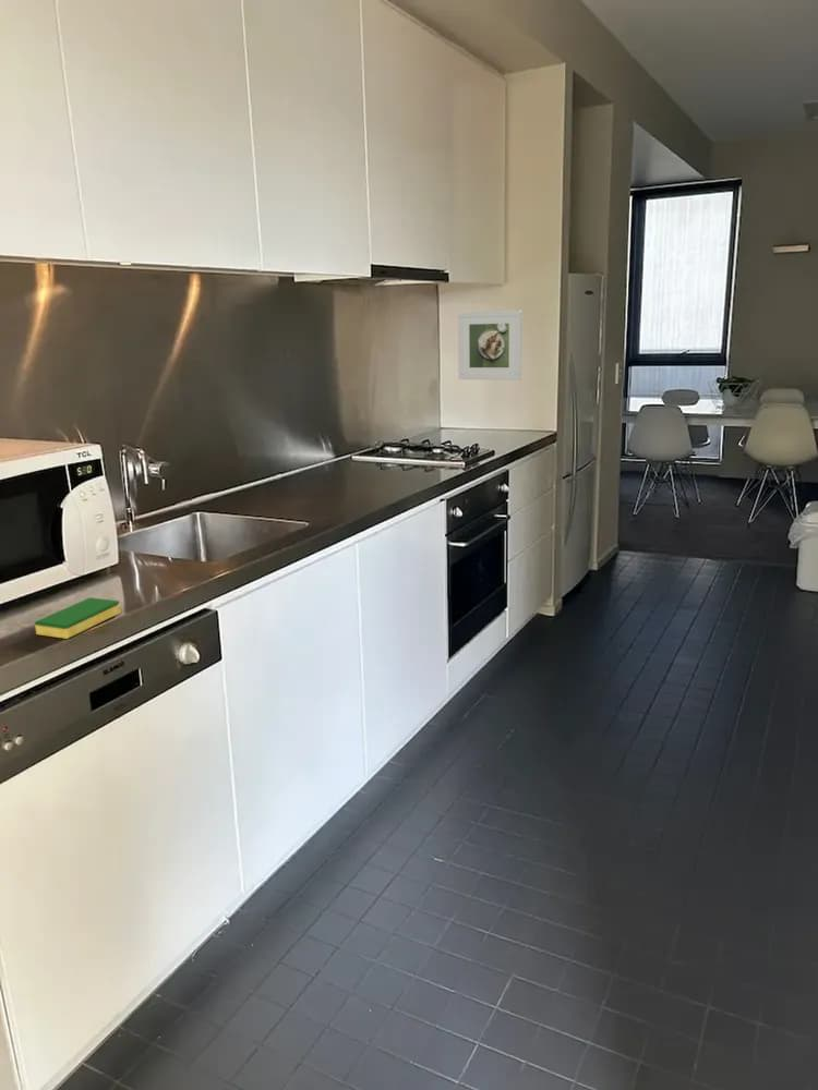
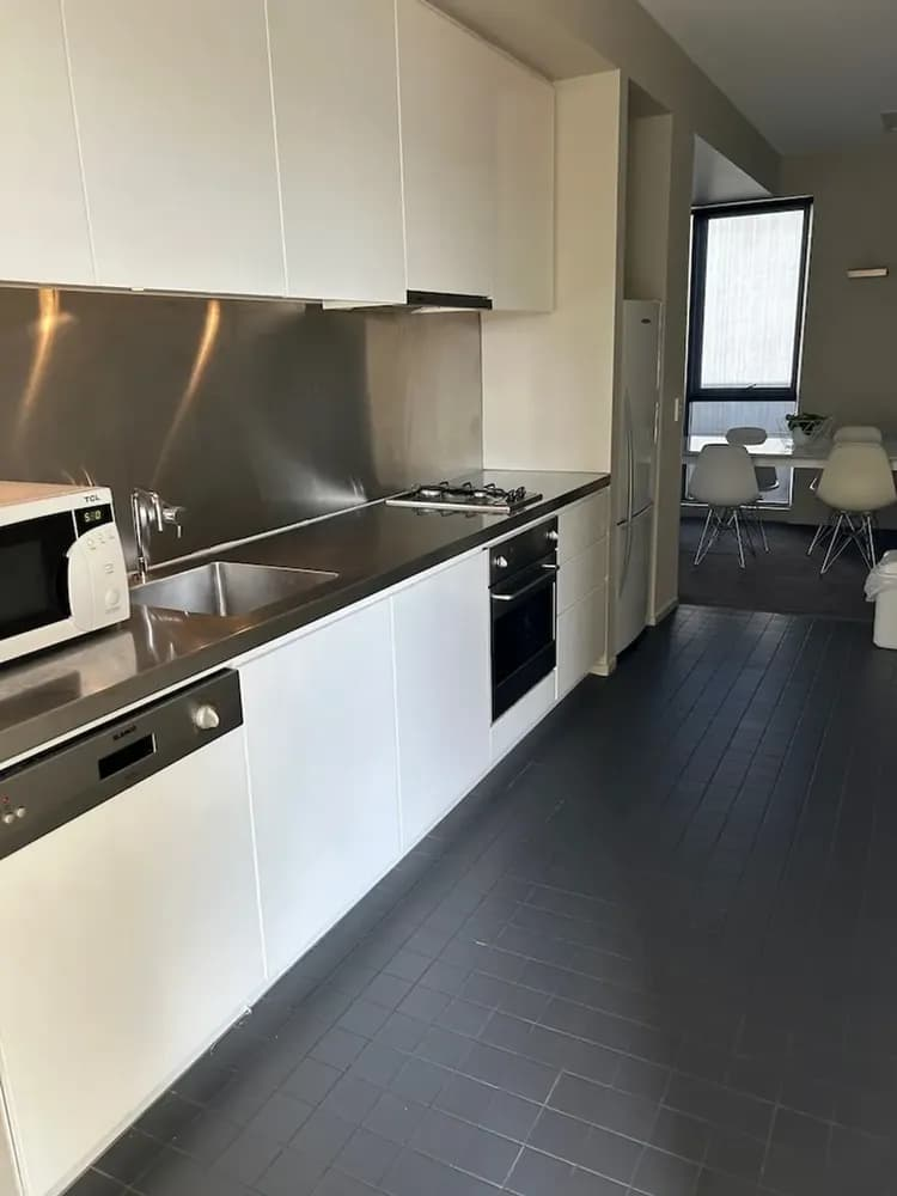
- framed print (489, 346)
- dish sponge (79, 617)
